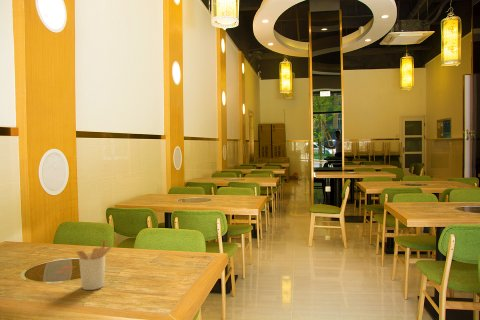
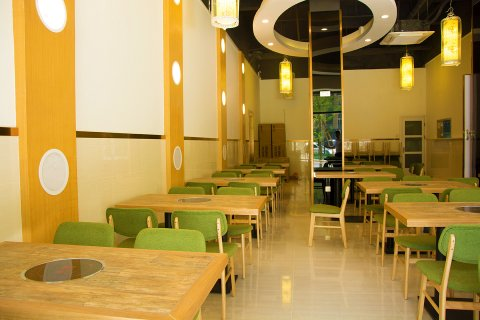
- utensil holder (95, 264)
